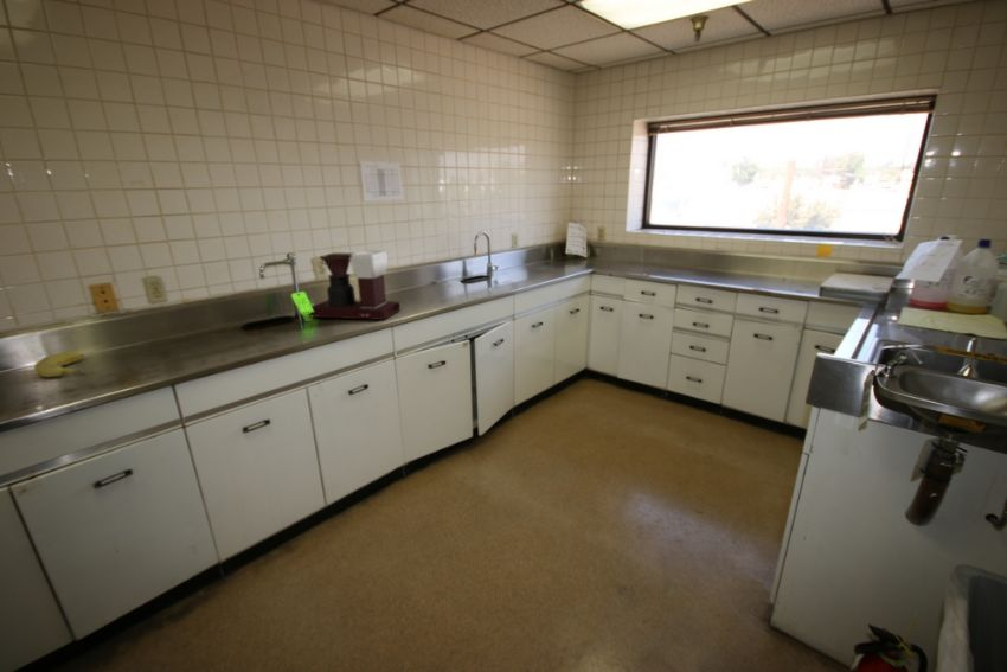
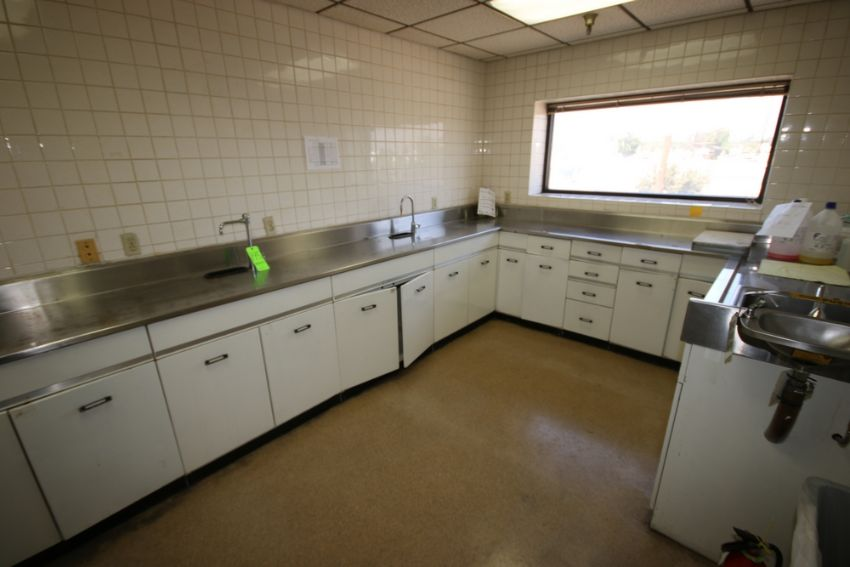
- fruit (71, 361)
- coffee maker (351, 284)
